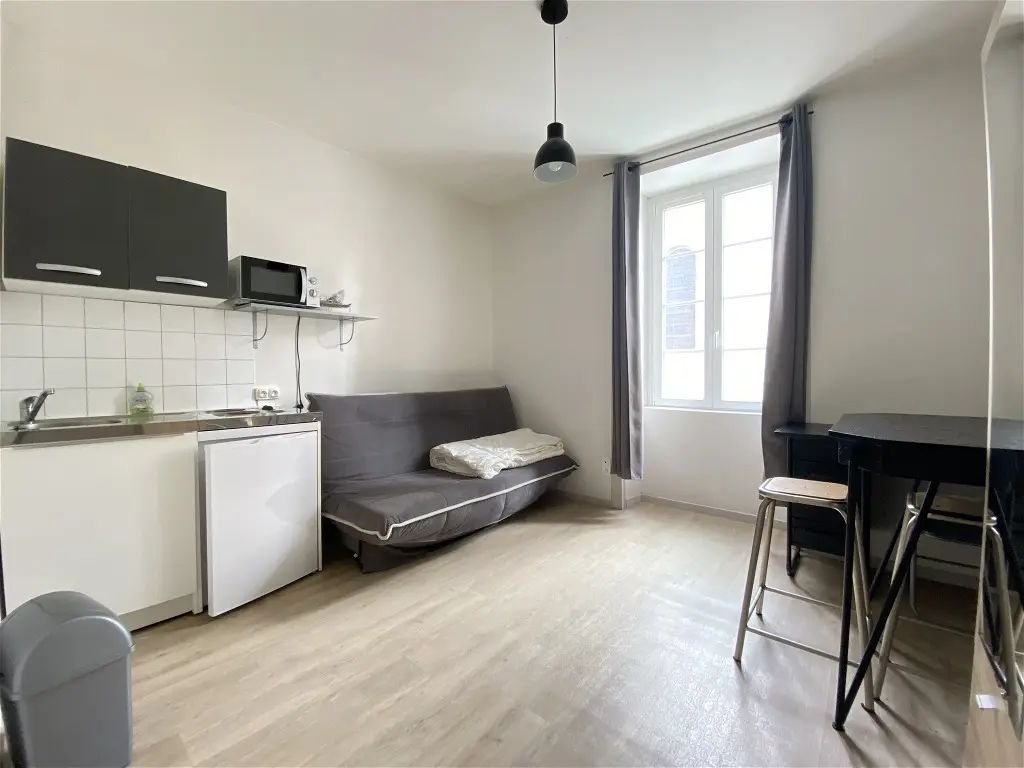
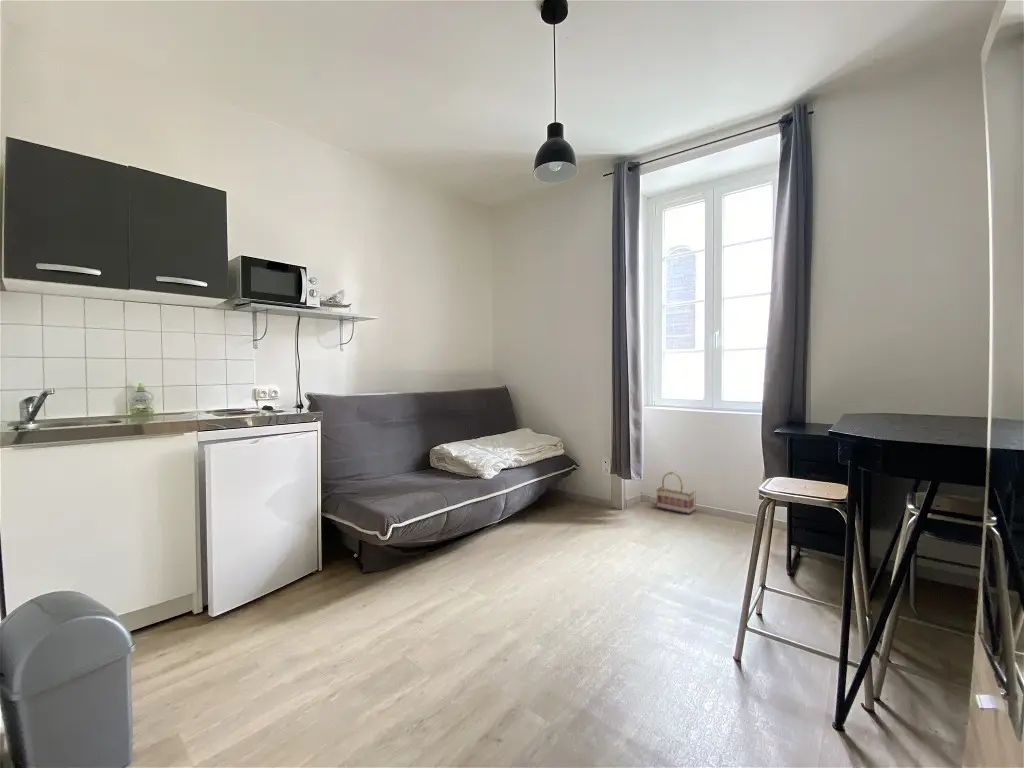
+ basket (675, 490)
